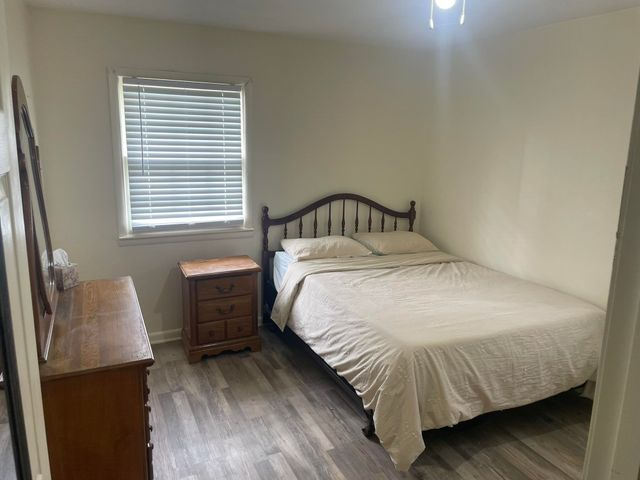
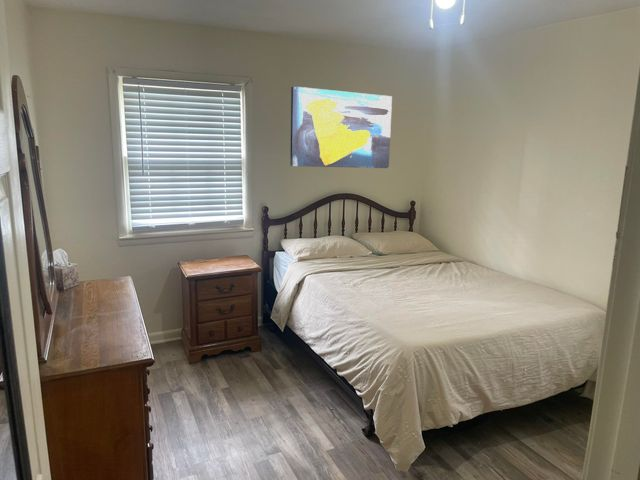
+ wall art (342, 129)
